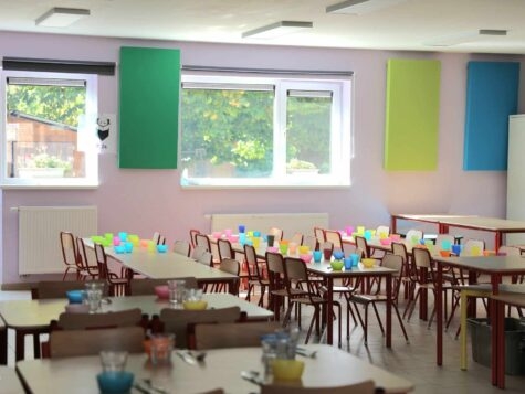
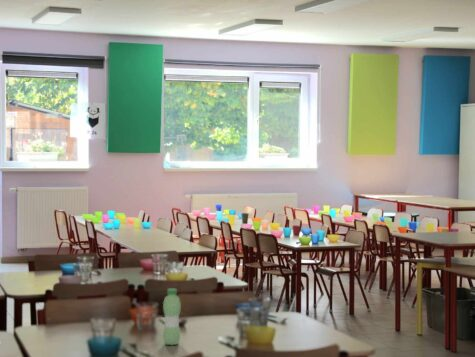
+ water bottle (171, 316)
